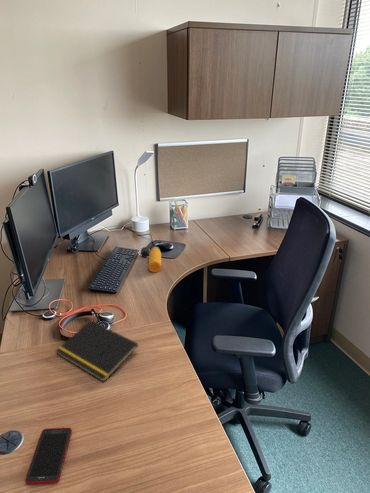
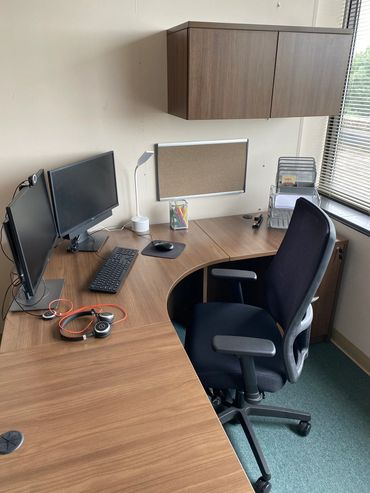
- notepad (96, 348)
- water bottle (150, 256)
- cell phone (50, 454)
